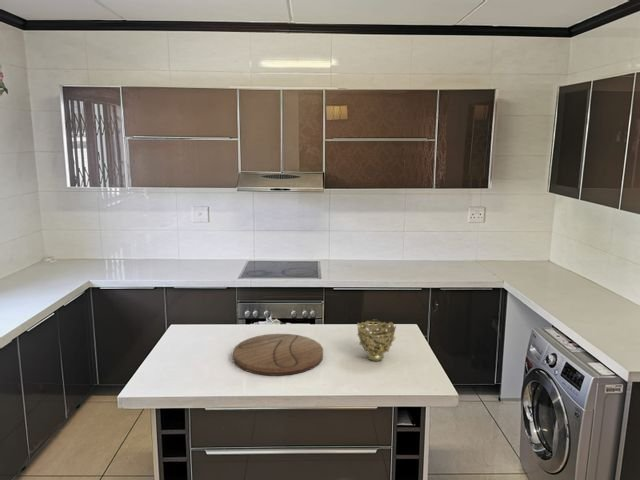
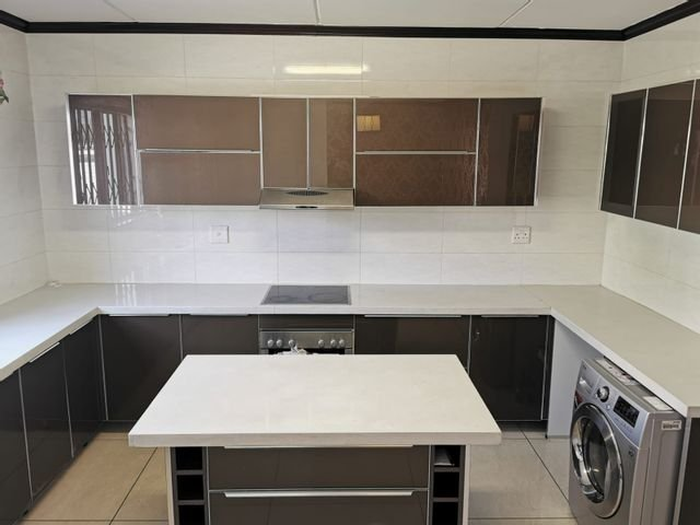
- decorative bowl (376, 341)
- cutting board (278, 352)
